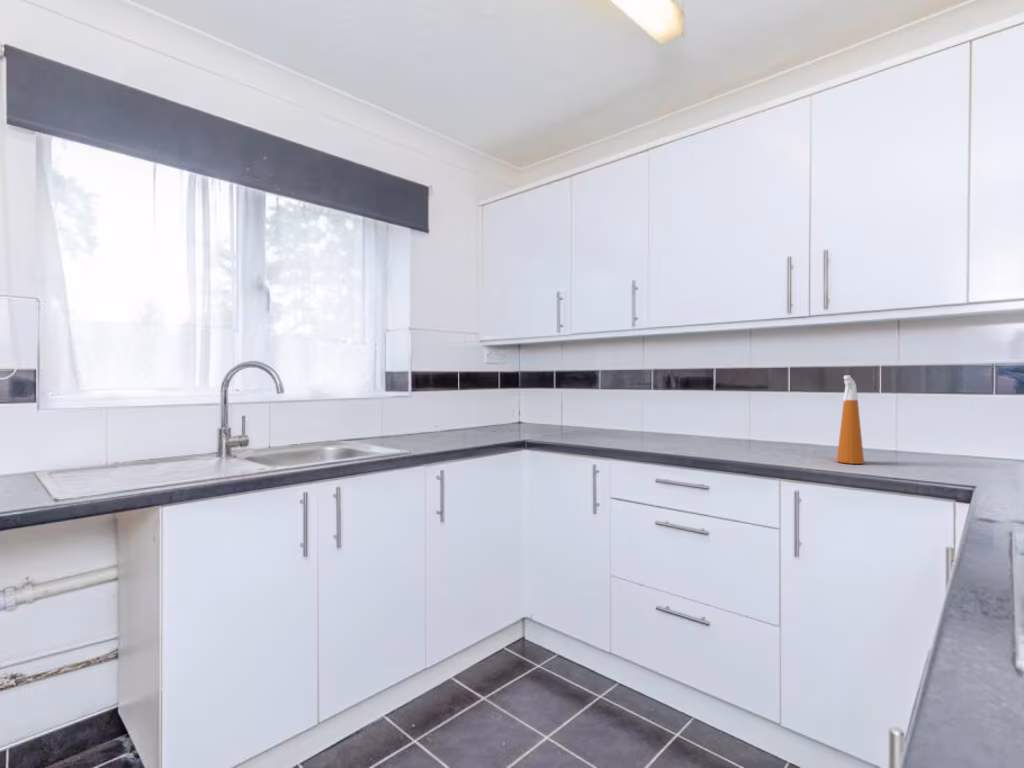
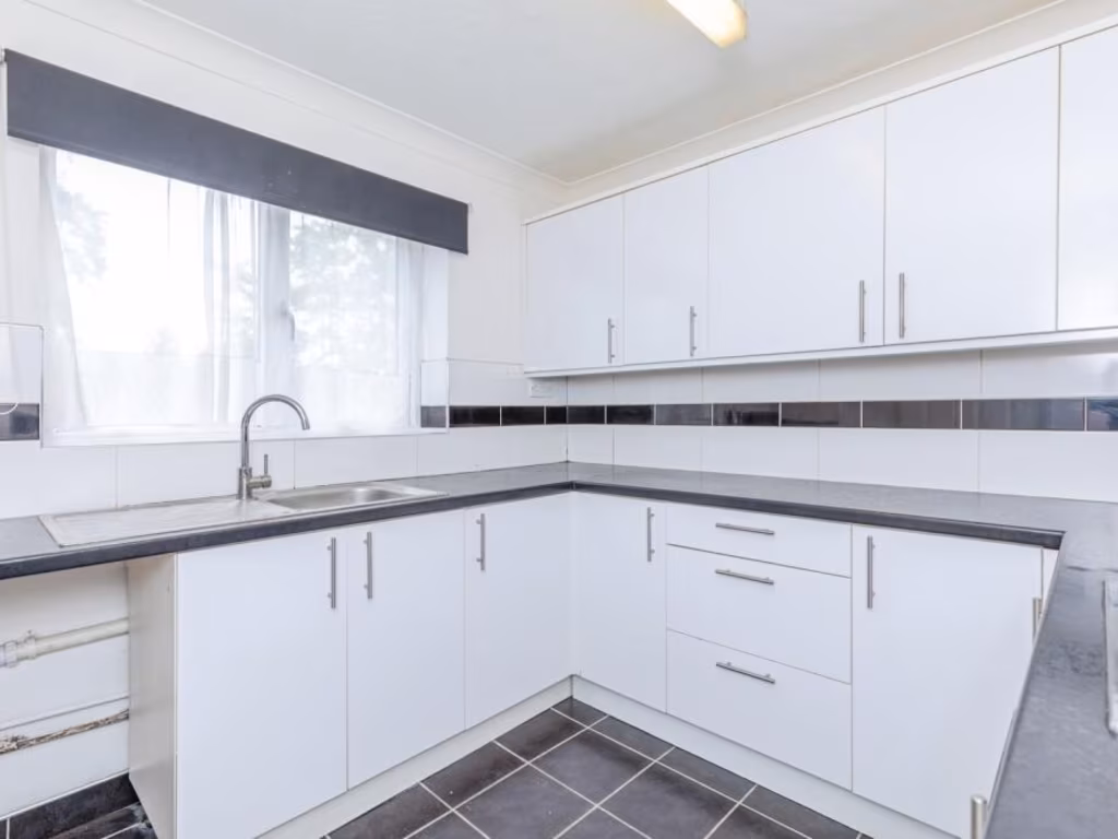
- spray bottle (848, 419)
